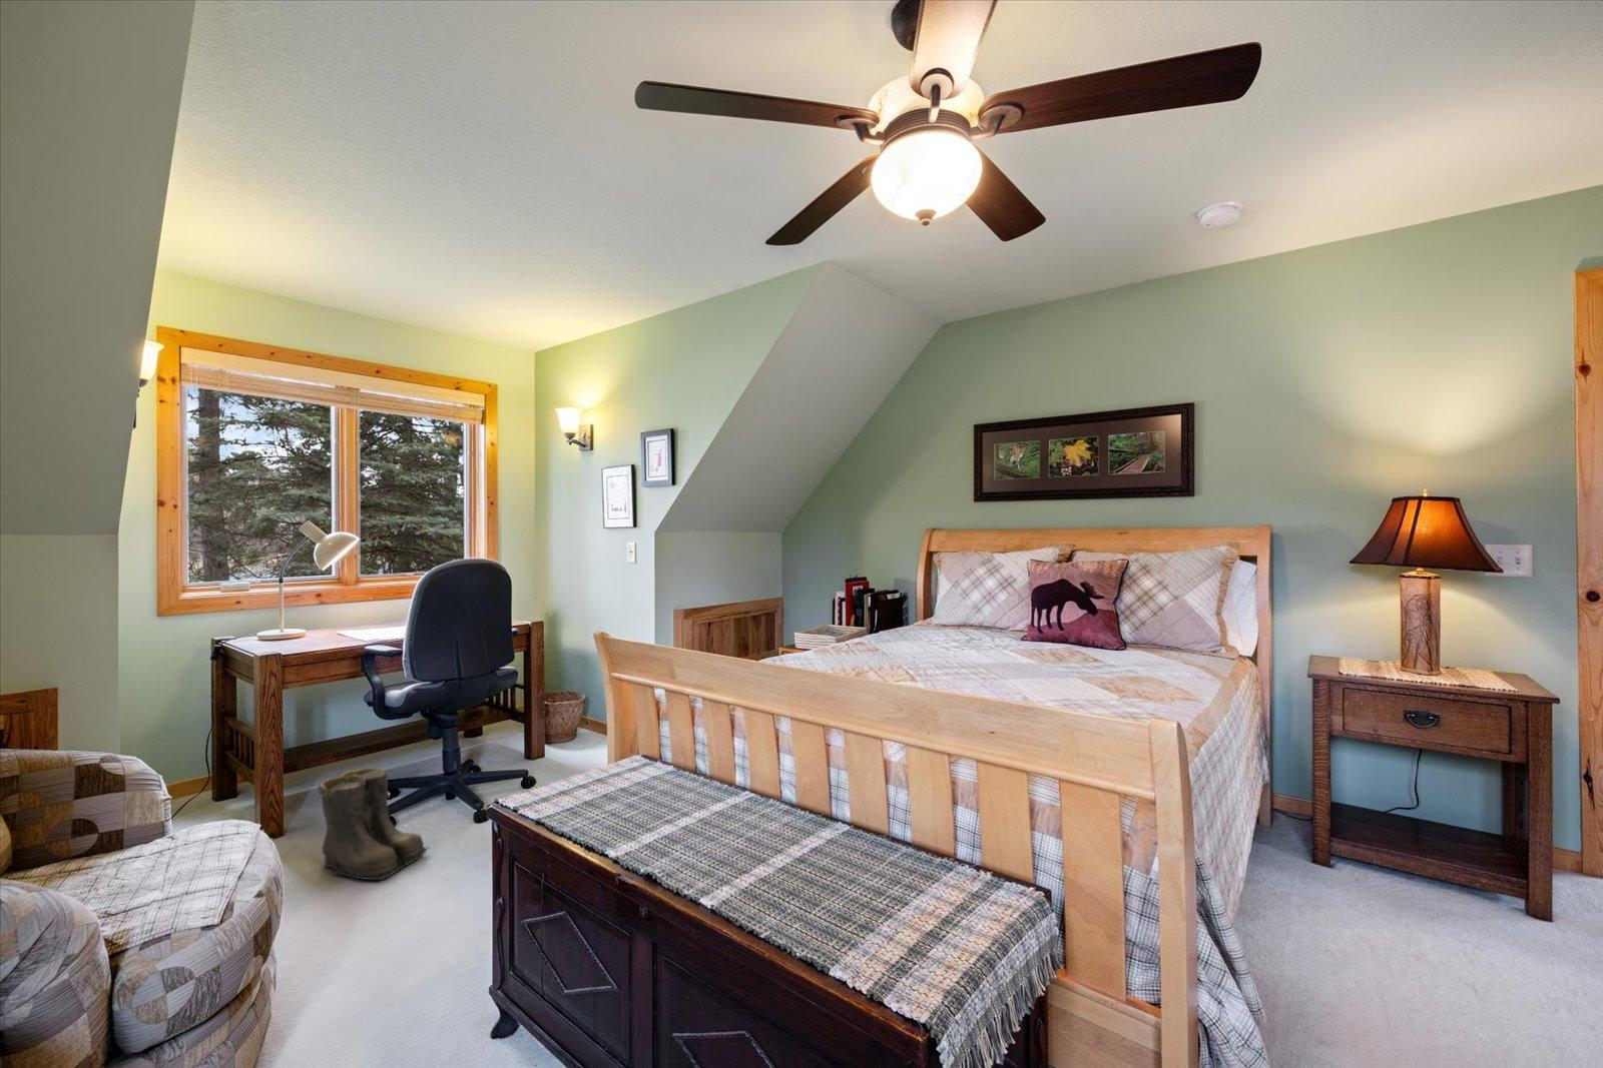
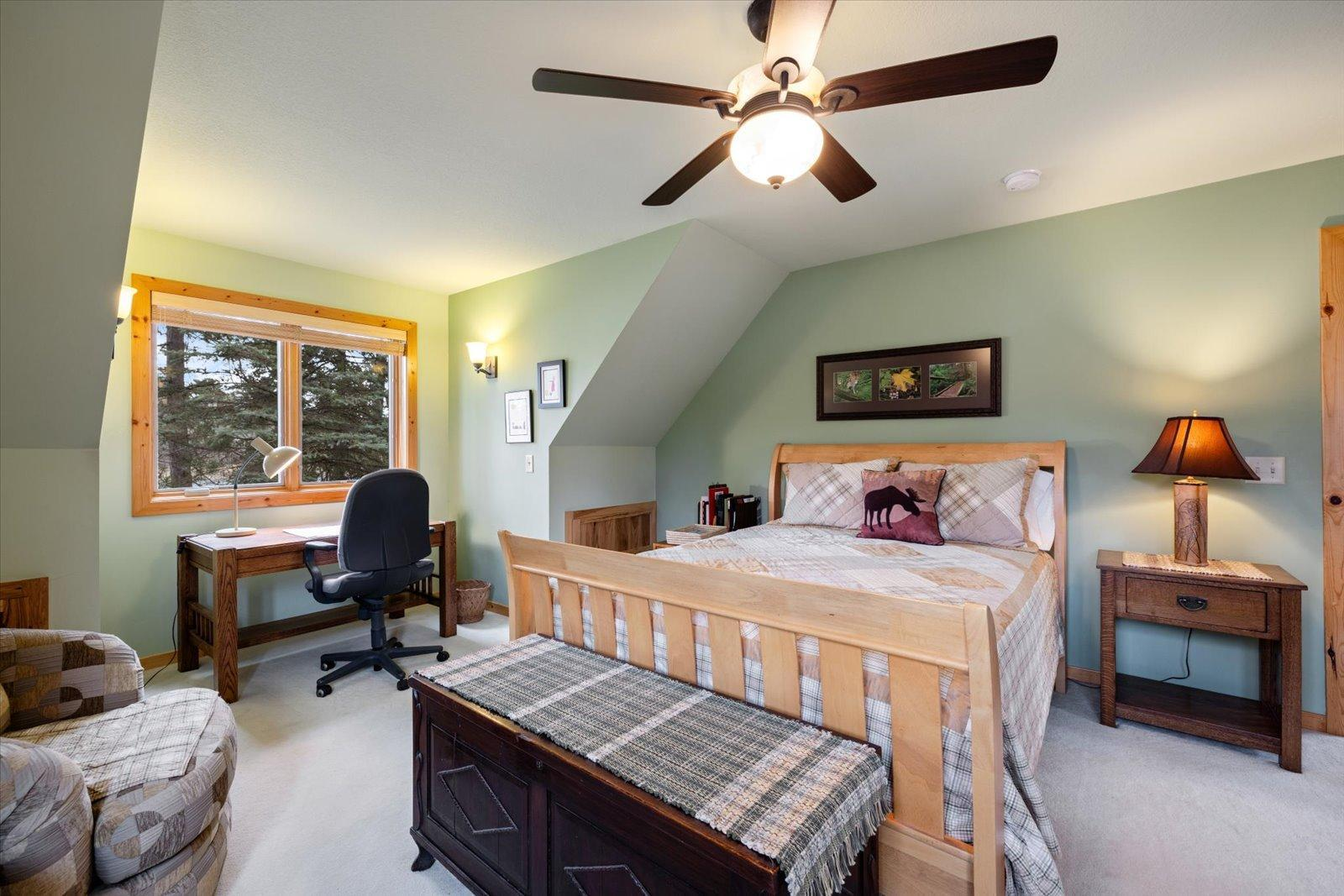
- boots (371, 819)
